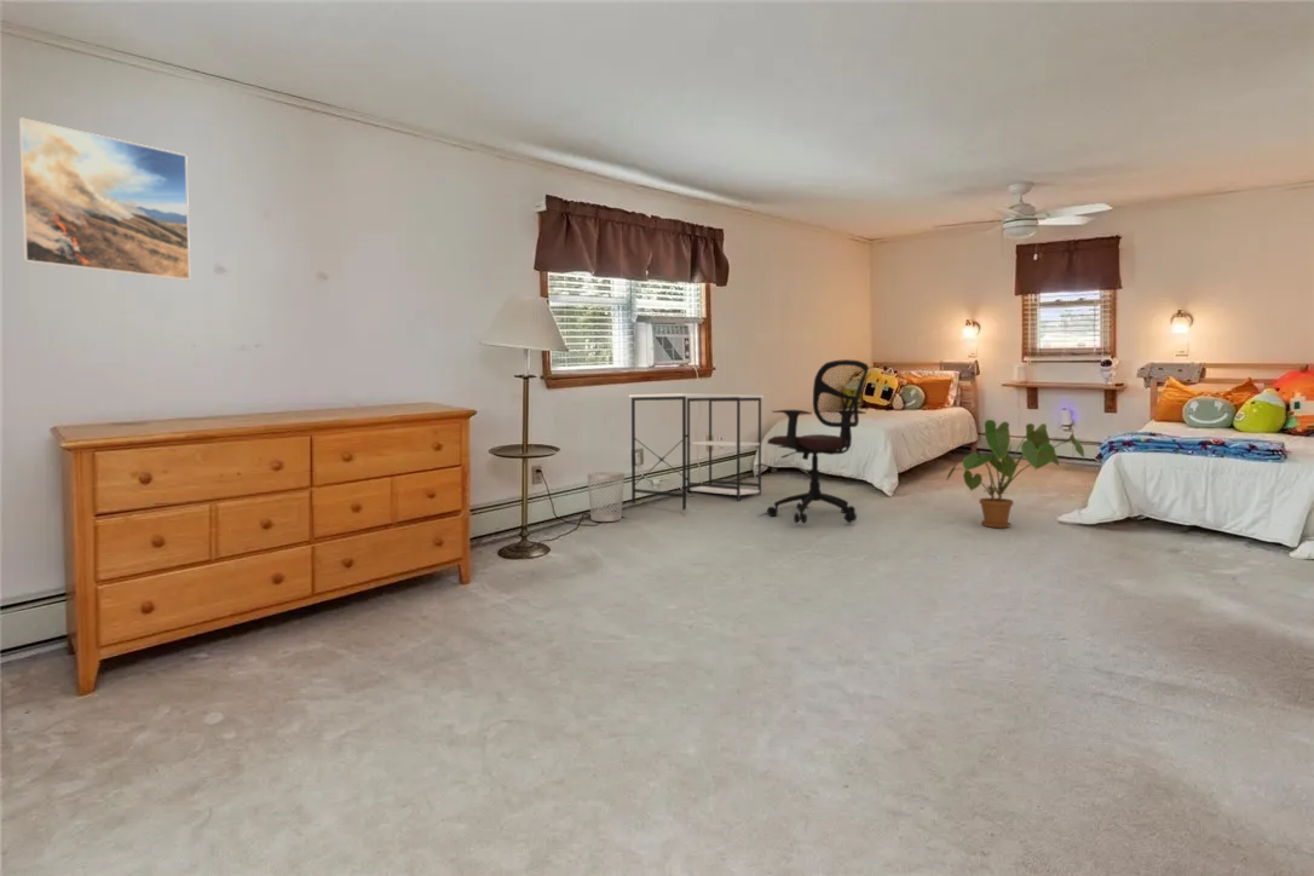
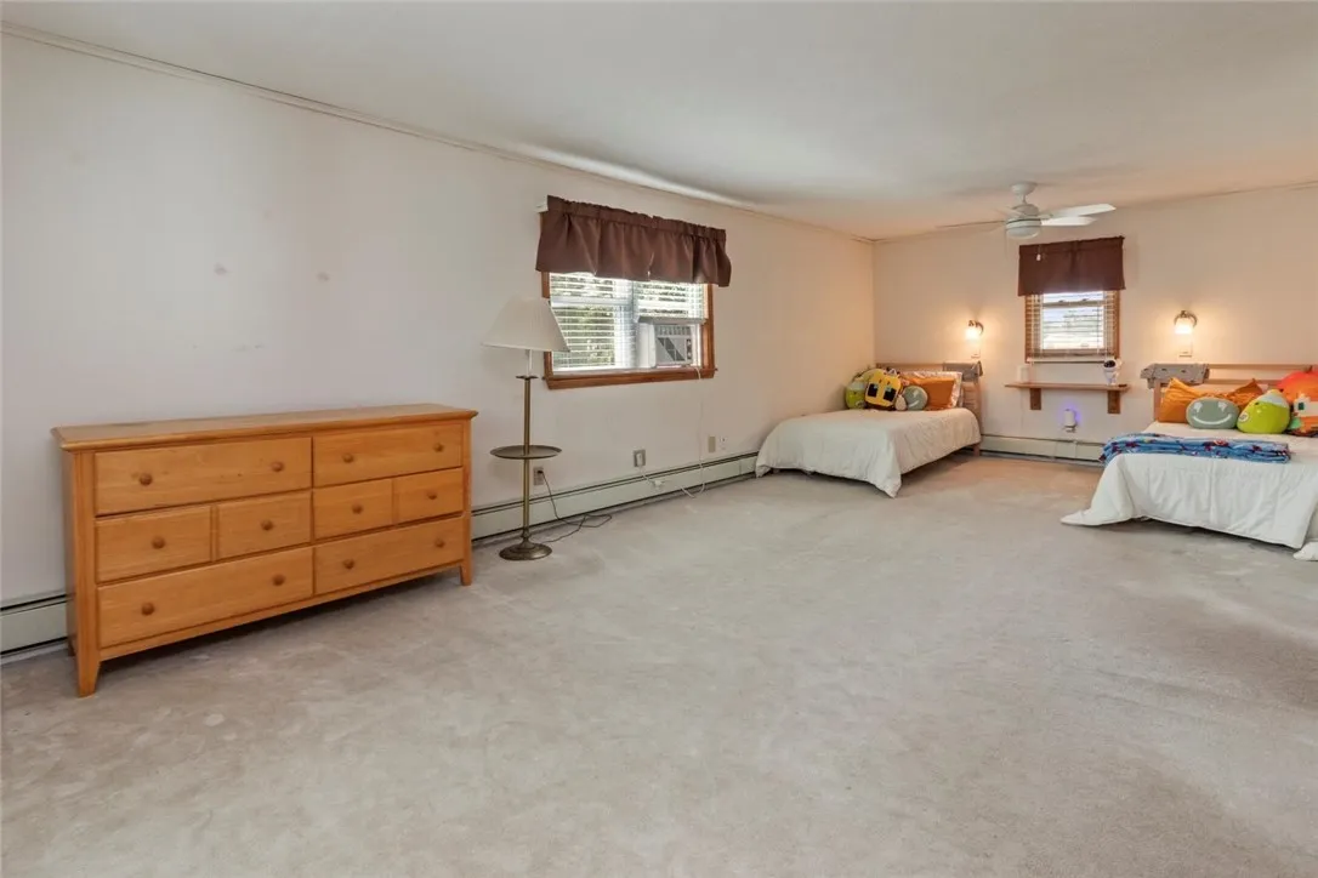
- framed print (110, 204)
- house plant (1013, 473)
- office chair (818, 439)
- wastebasket (605, 496)
- desk (698, 444)
